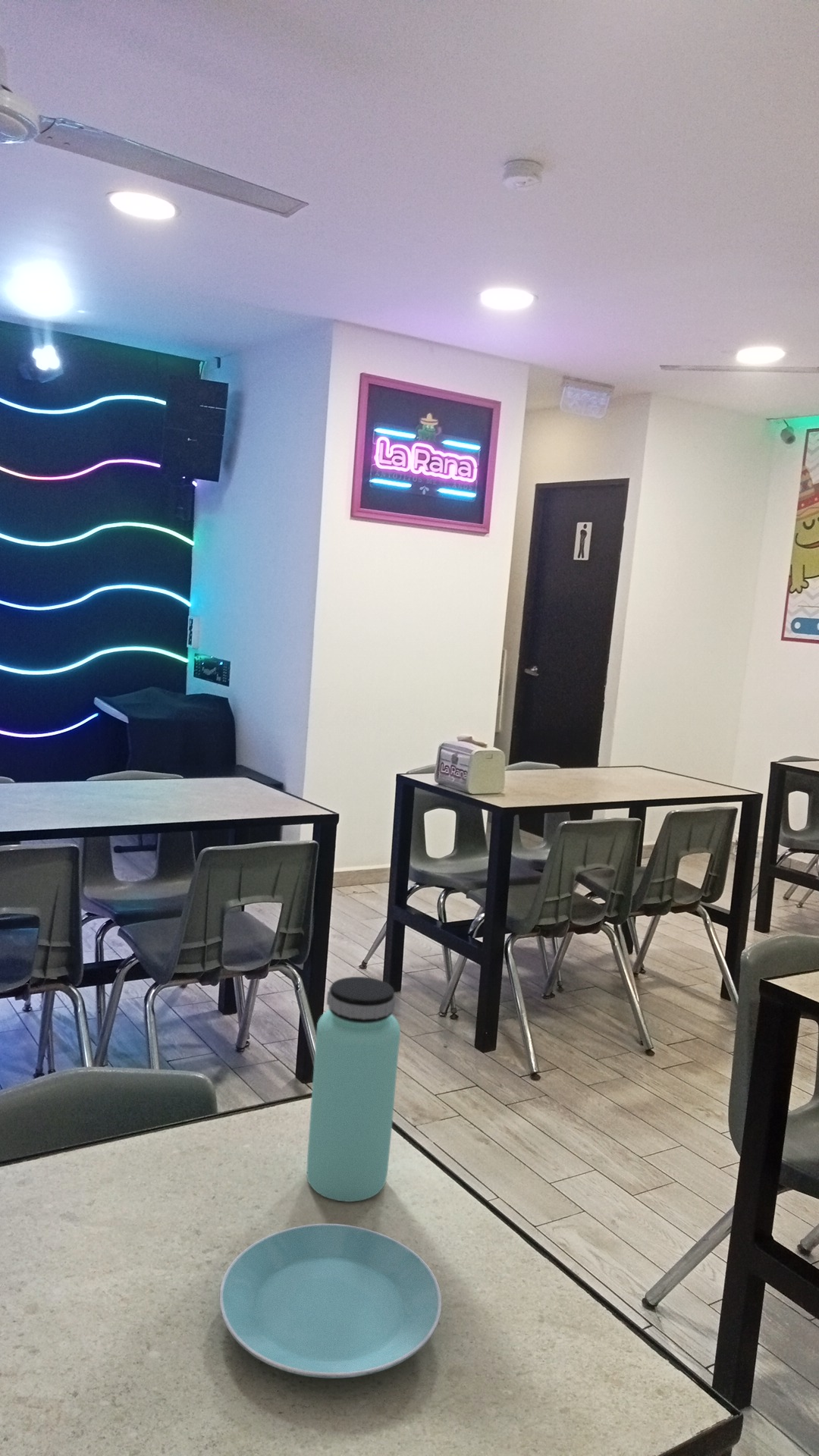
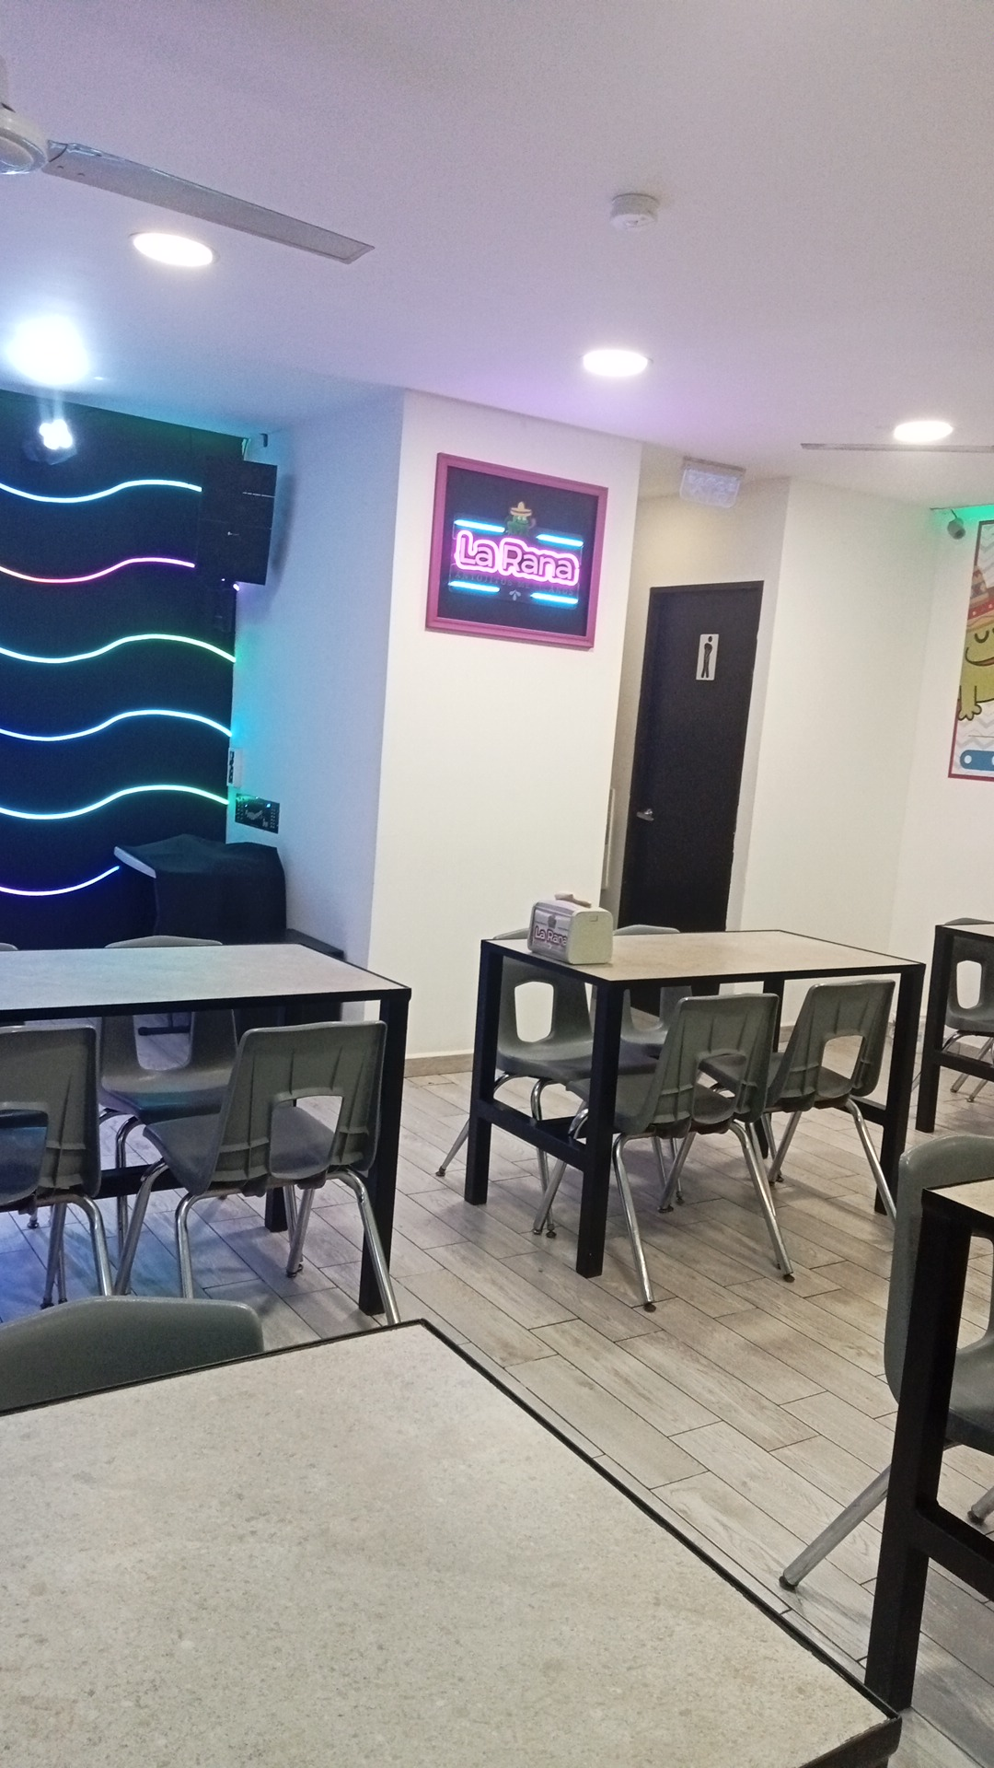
- plate (330, 1303)
- bottle (353, 1085)
